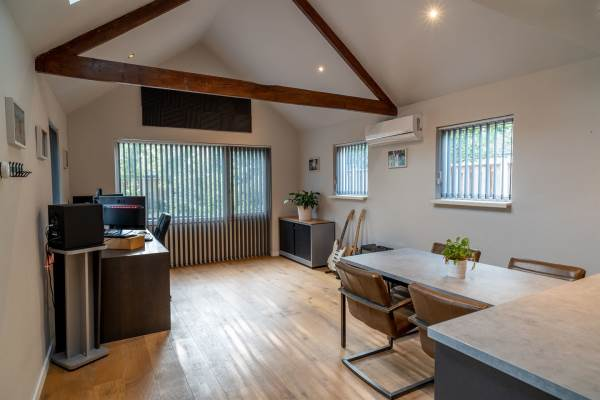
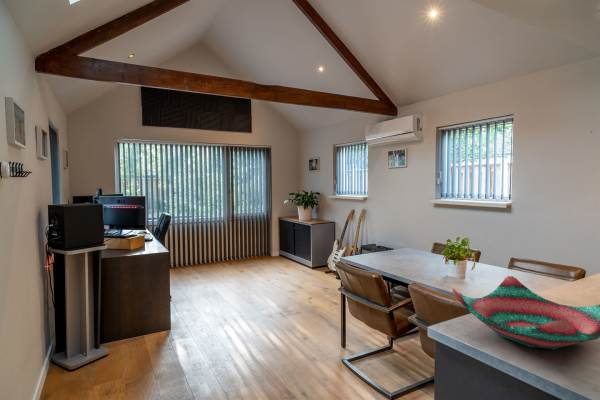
+ decorative bowl (530, 314)
